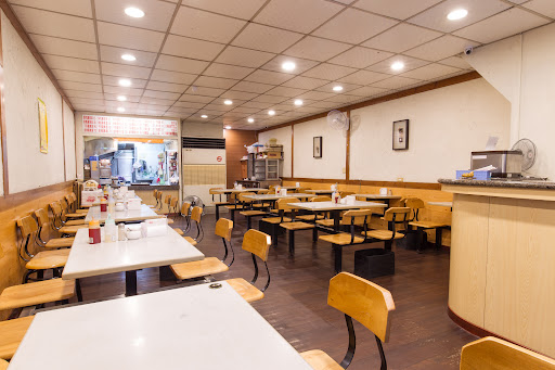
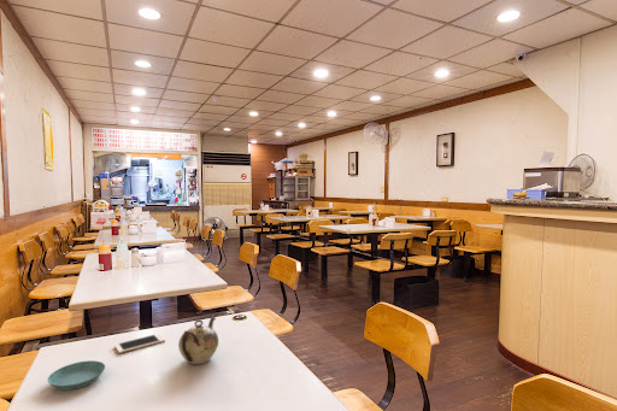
+ teapot (200, 337)
+ saucer (77, 376)
+ cell phone (140, 342)
